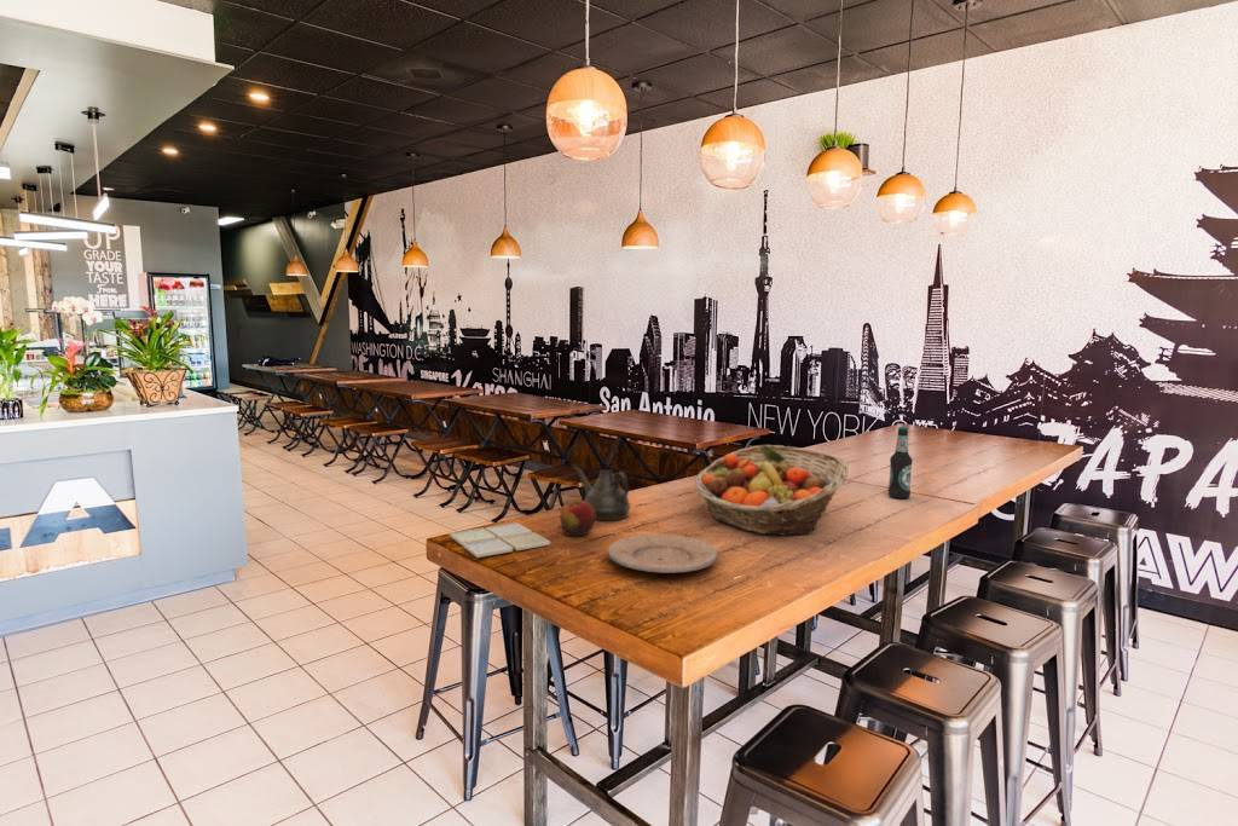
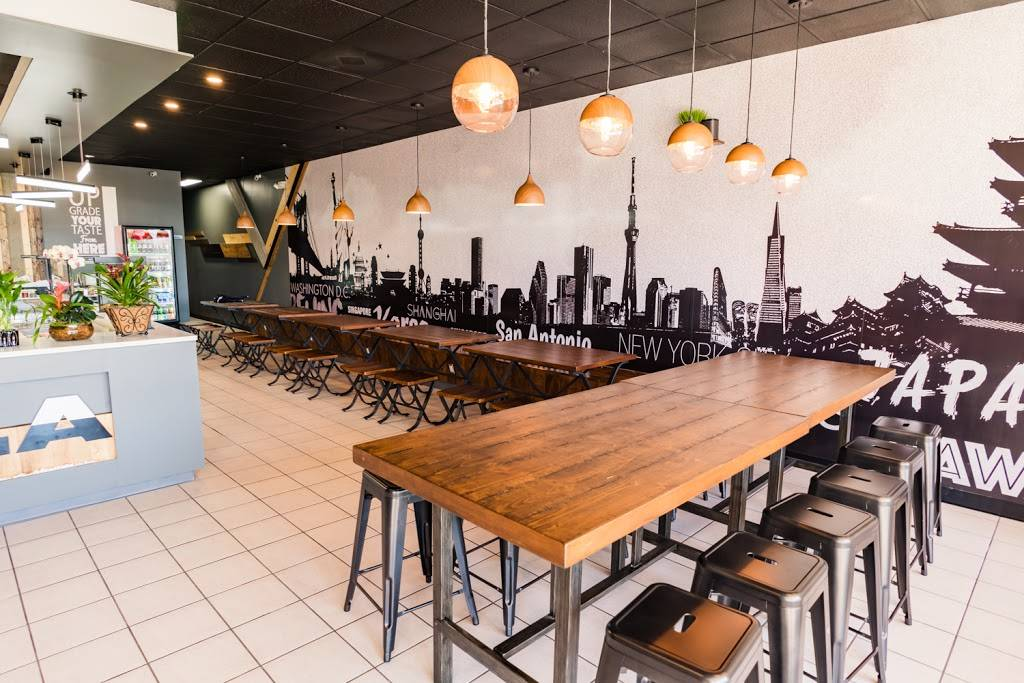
- fruit basket (768, 486)
- teapot (600, 490)
- apple (577, 518)
- bottle (901, 462)
- drink coaster (498, 538)
- plate (661, 556)
